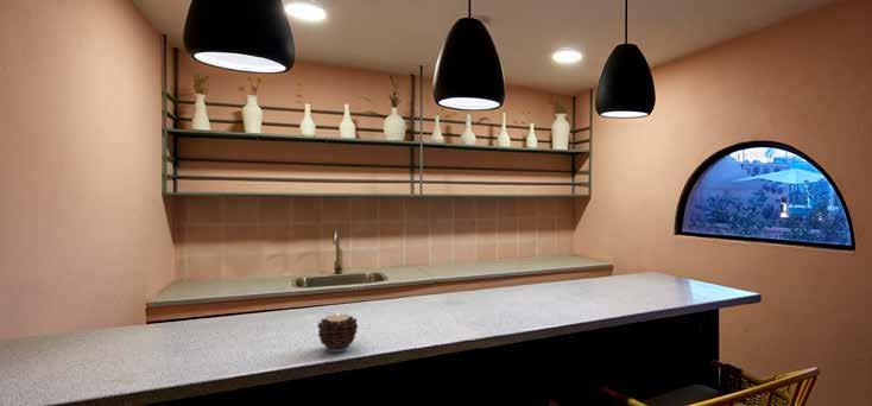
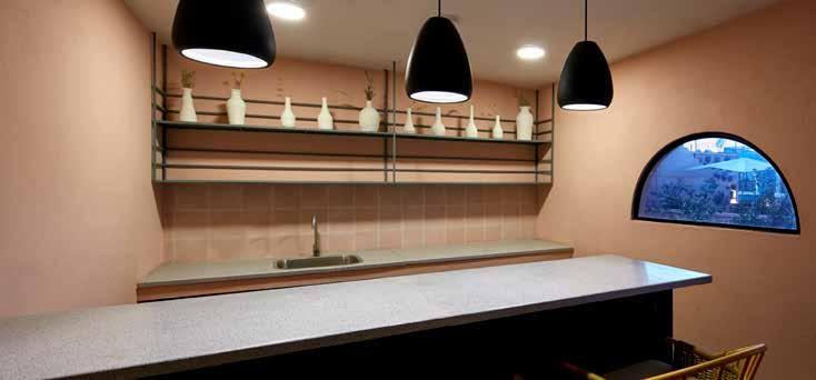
- candle (337, 329)
